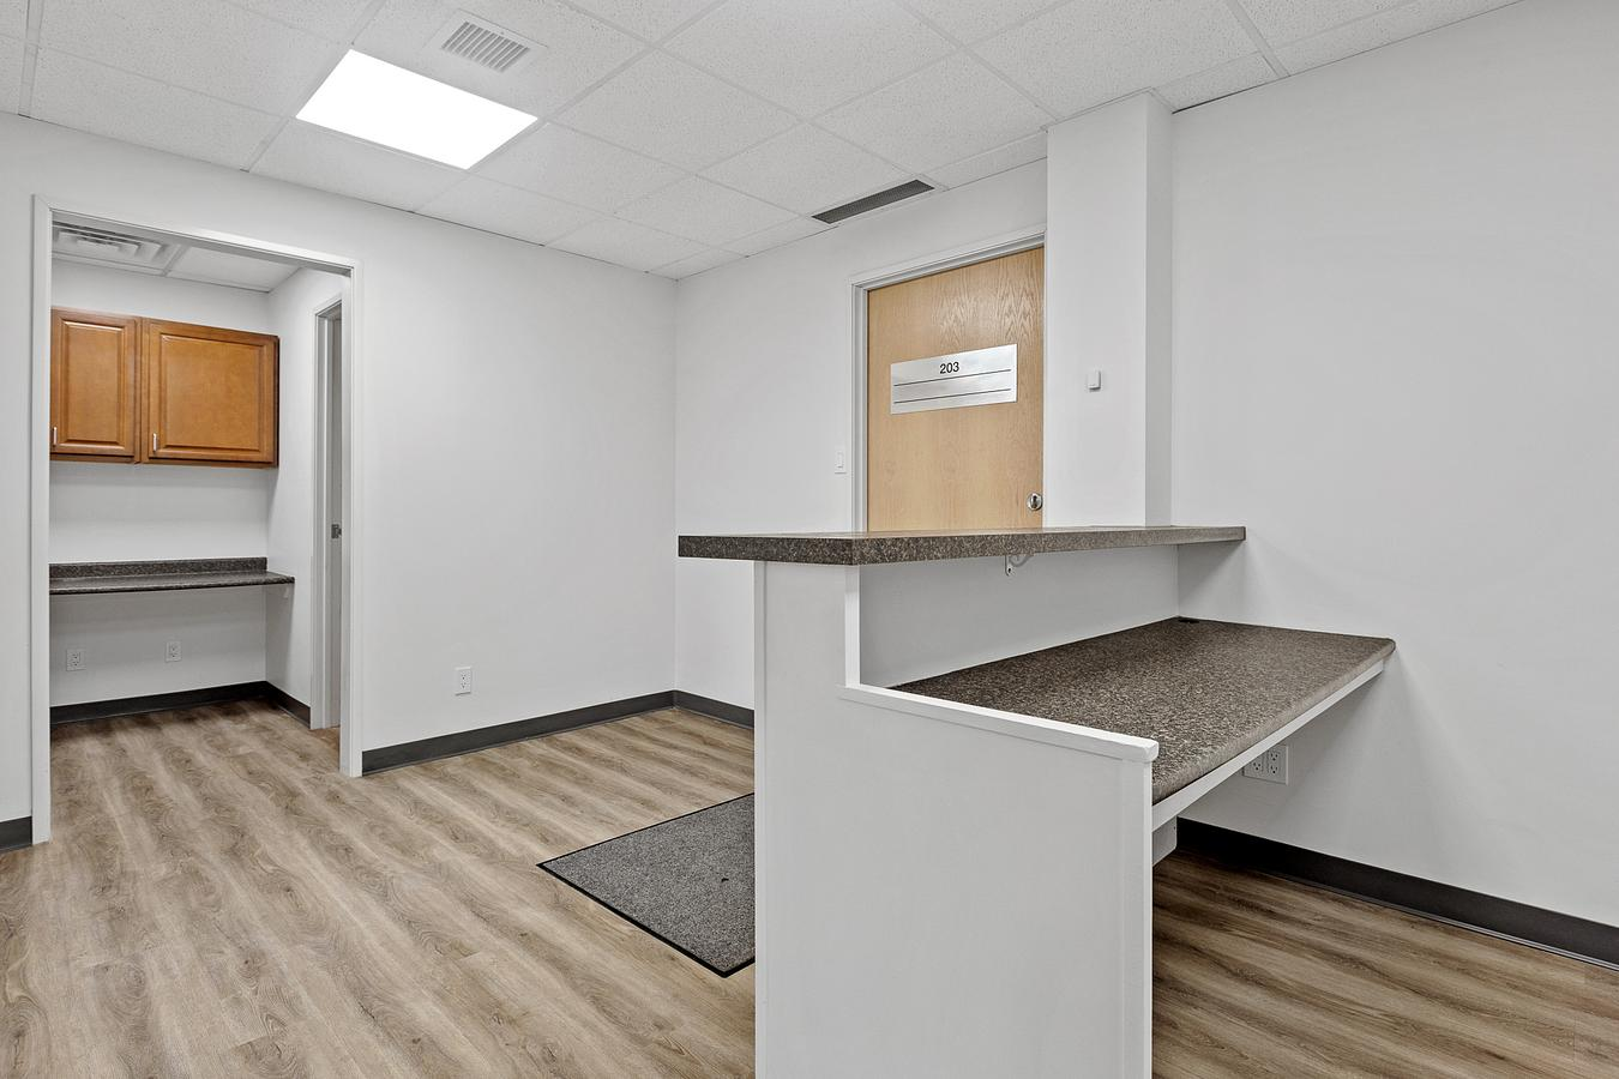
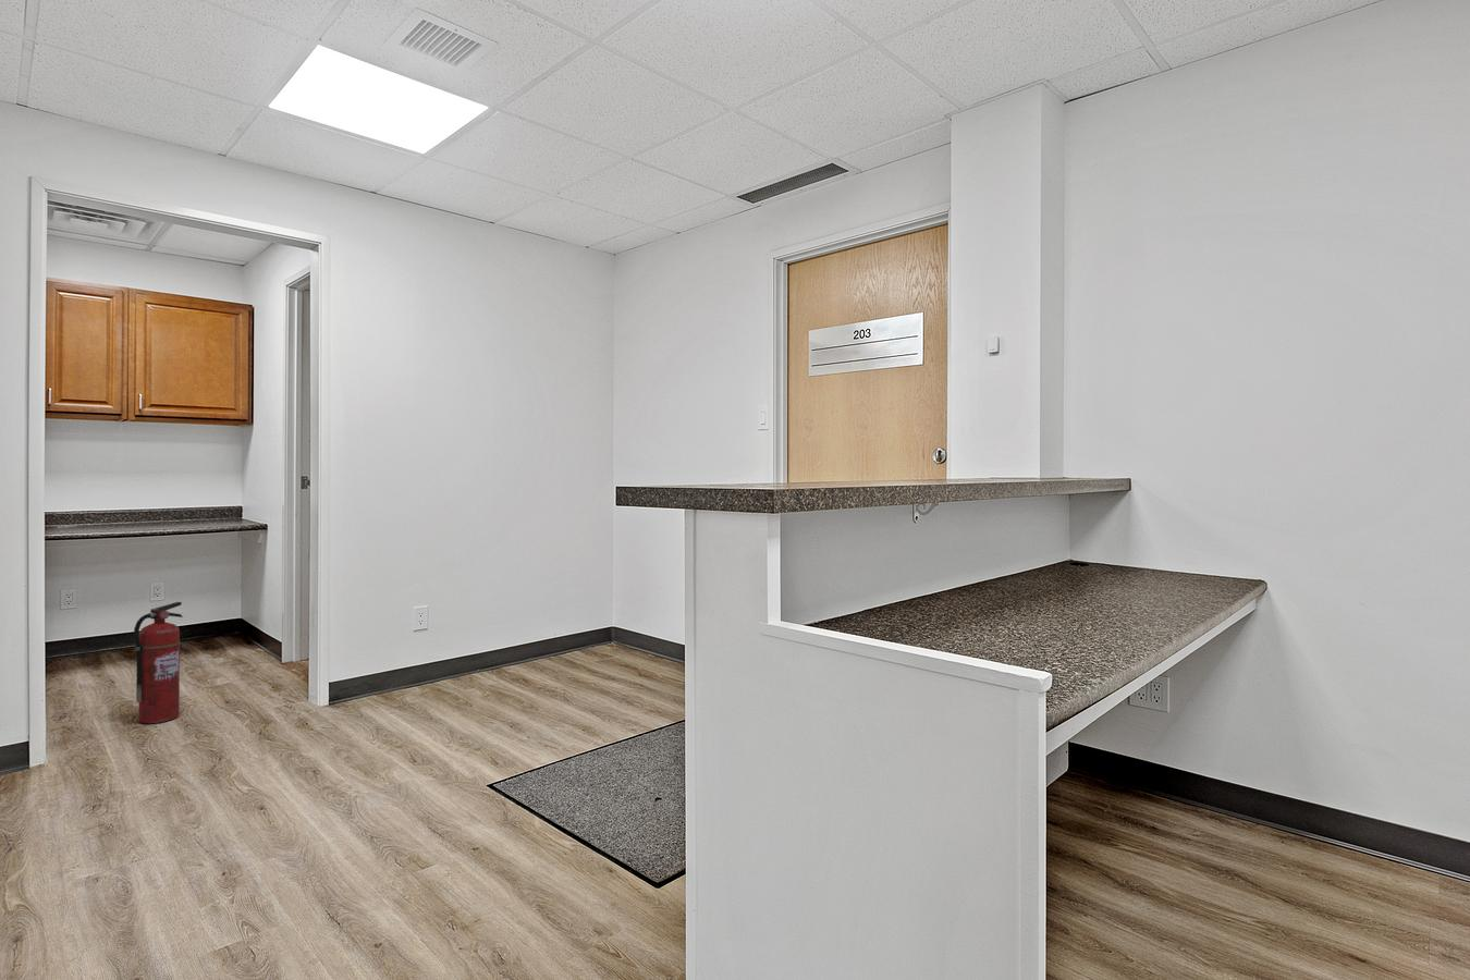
+ fire extinguisher (158, 661)
